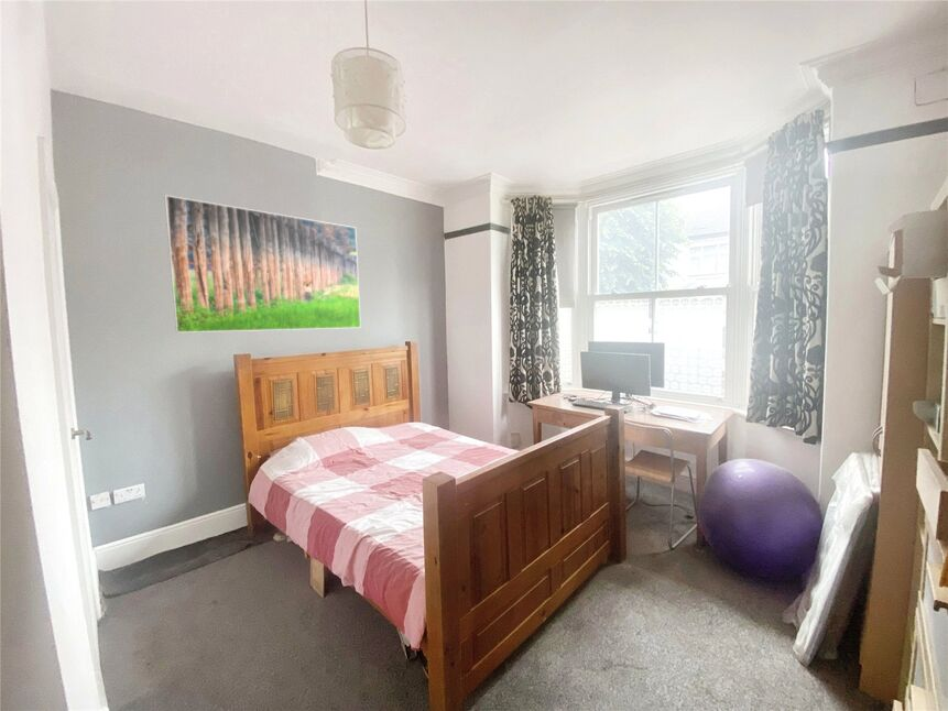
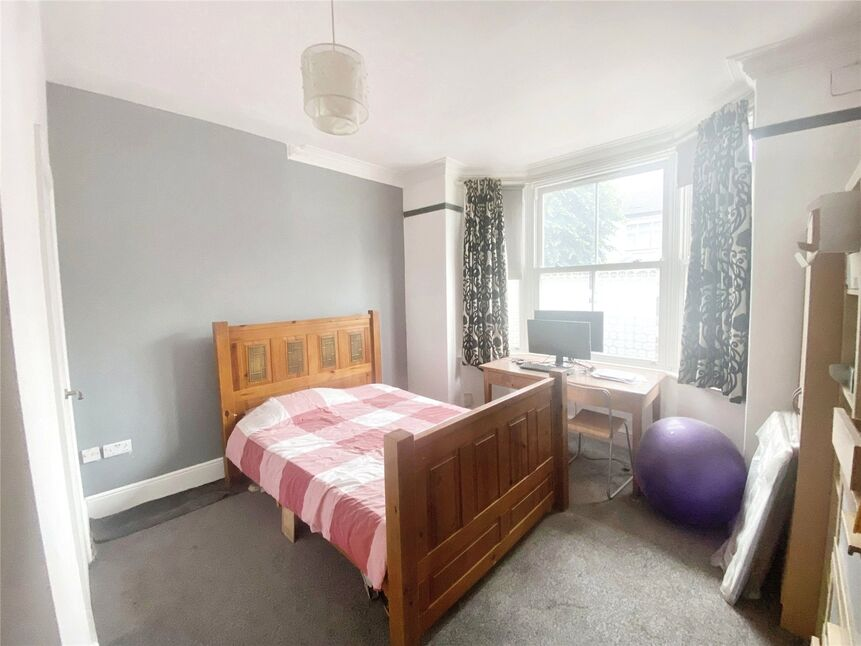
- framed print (277, 272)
